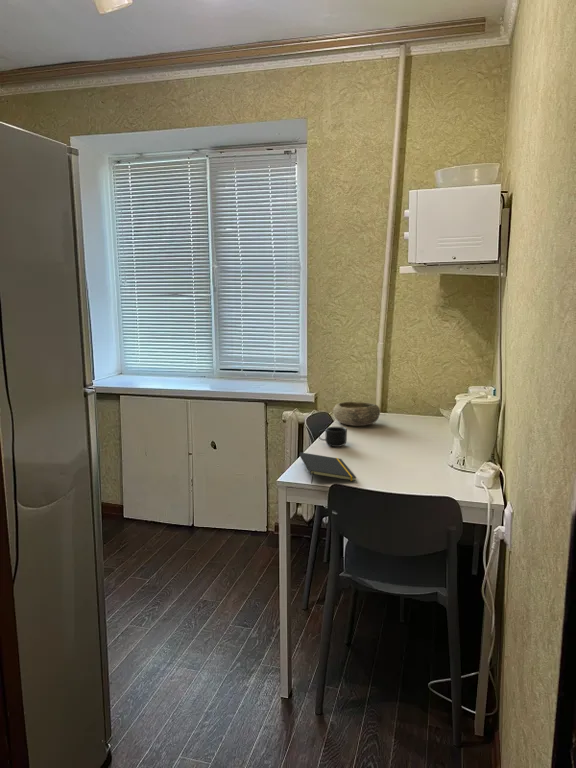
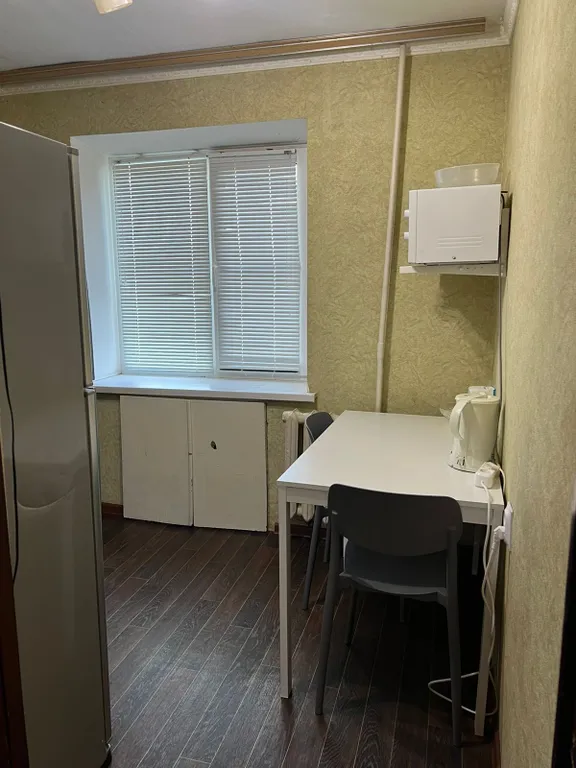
- mug (332, 436)
- bowl (355, 413)
- notepad (326, 466)
